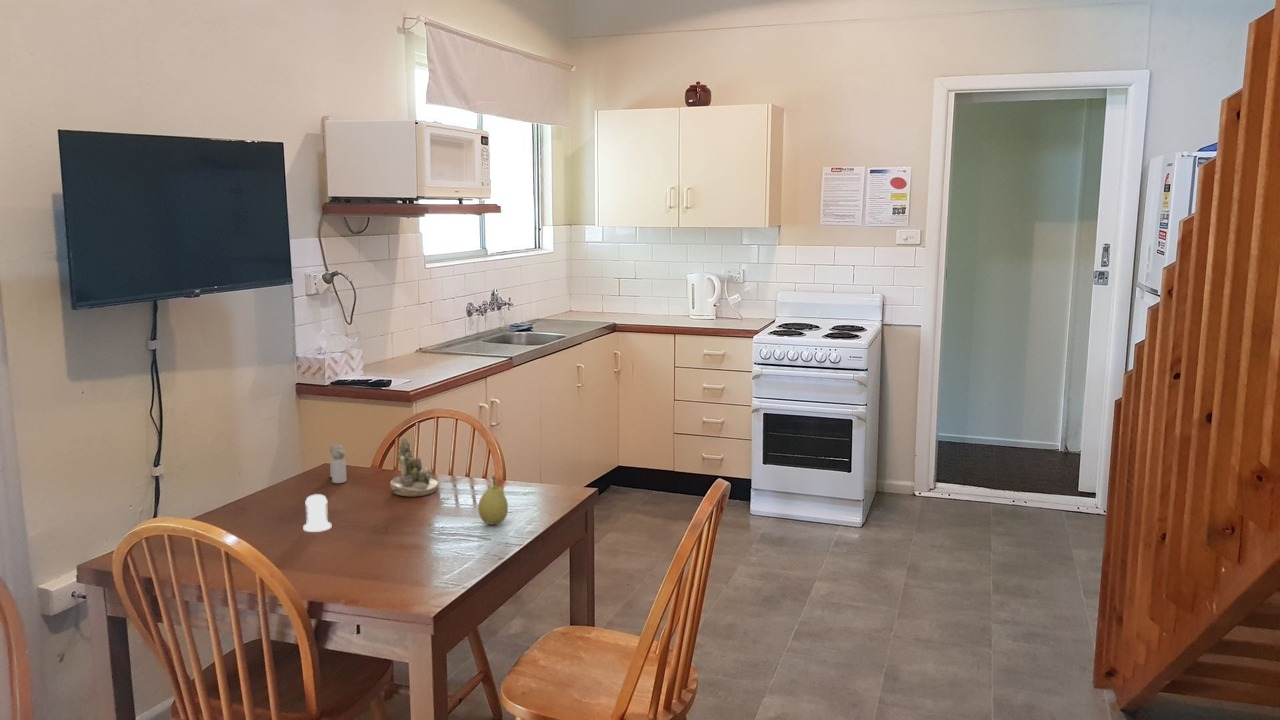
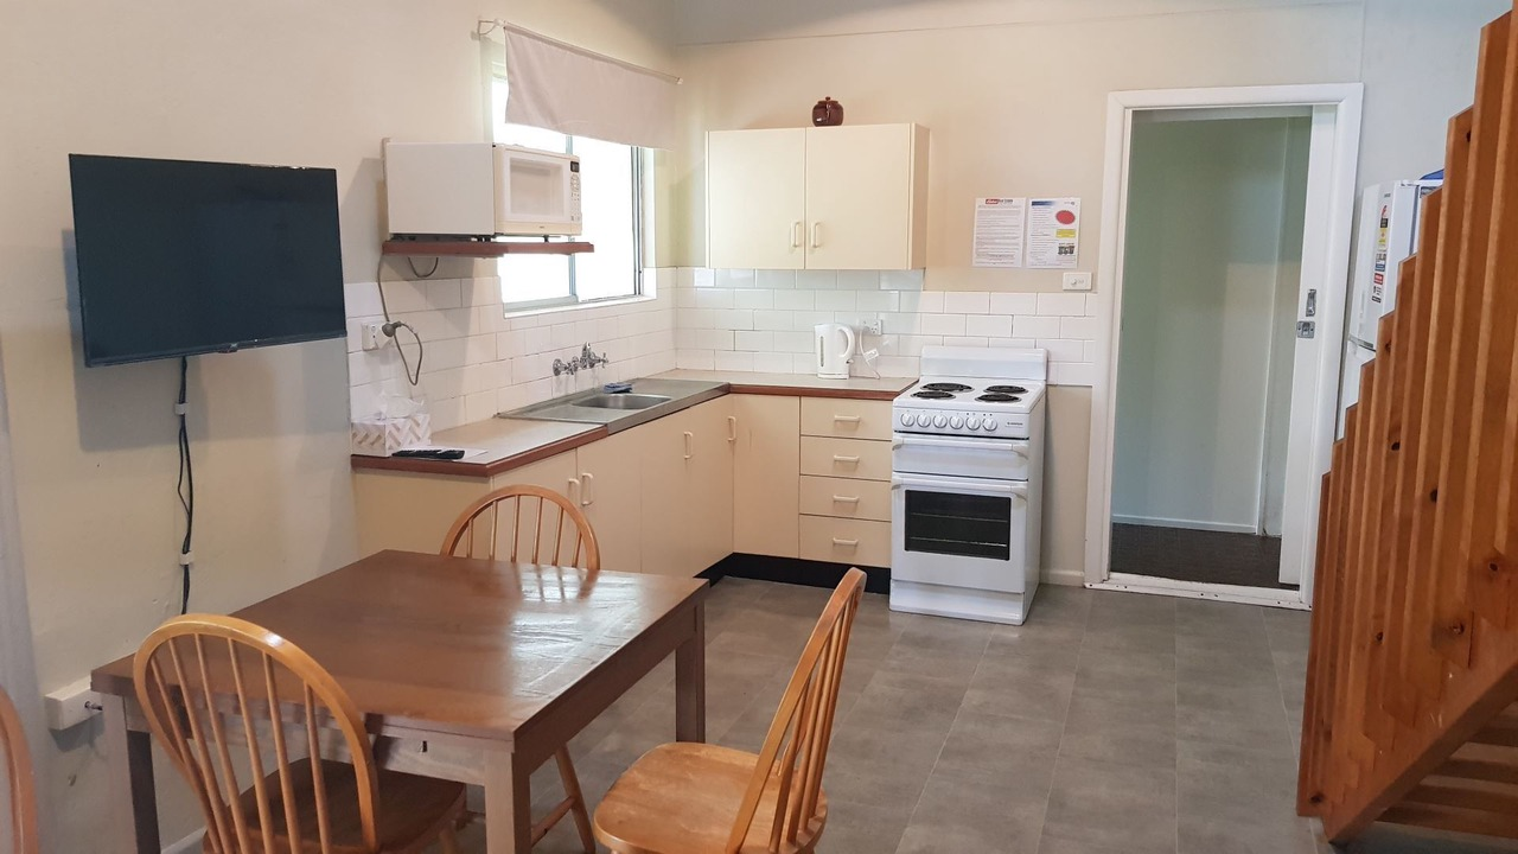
- salt shaker (316, 511)
- salt and pepper shaker (337, 463)
- fruit (493, 499)
- succulent planter (413, 463)
